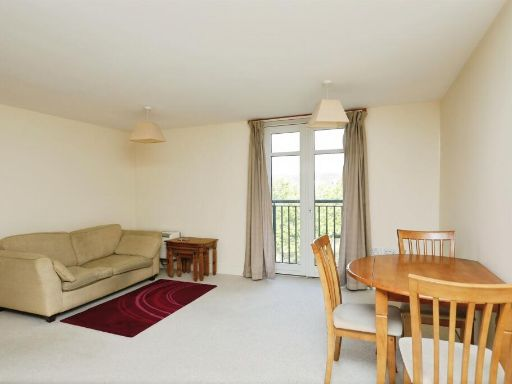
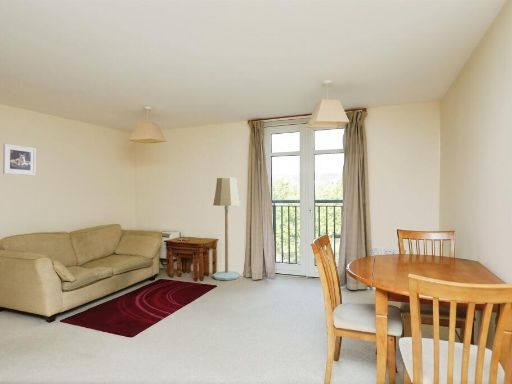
+ floor lamp (226, 227)
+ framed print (20, 160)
